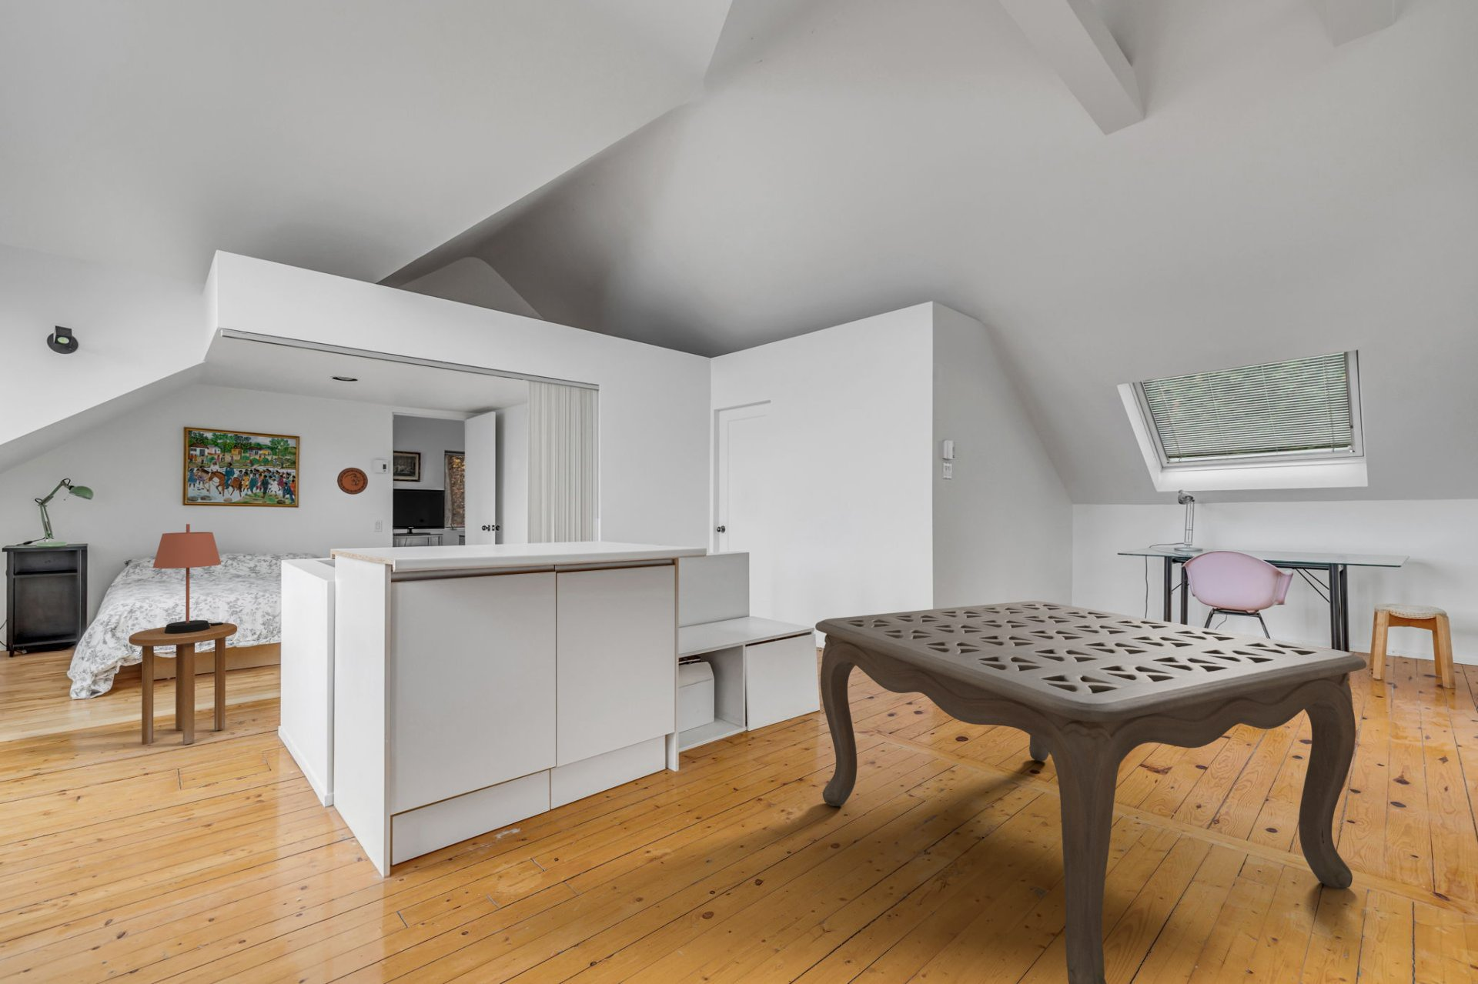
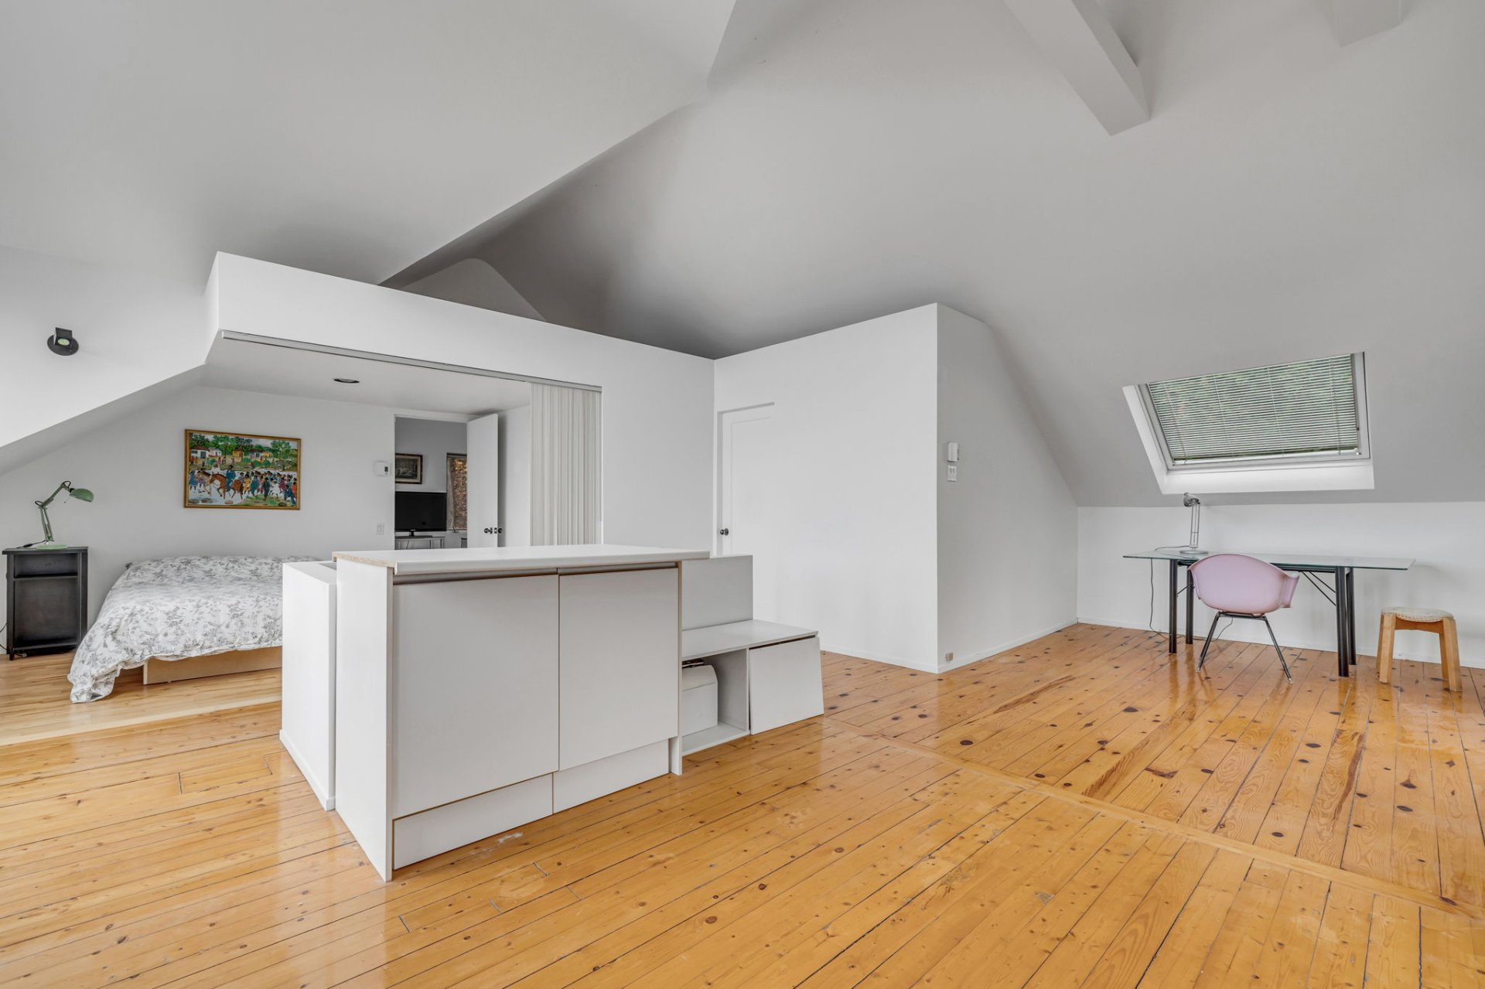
- side table (185, 682)
- decorative plate (353, 481)
- coffee table (1055, 737)
- table lamp (189, 577)
